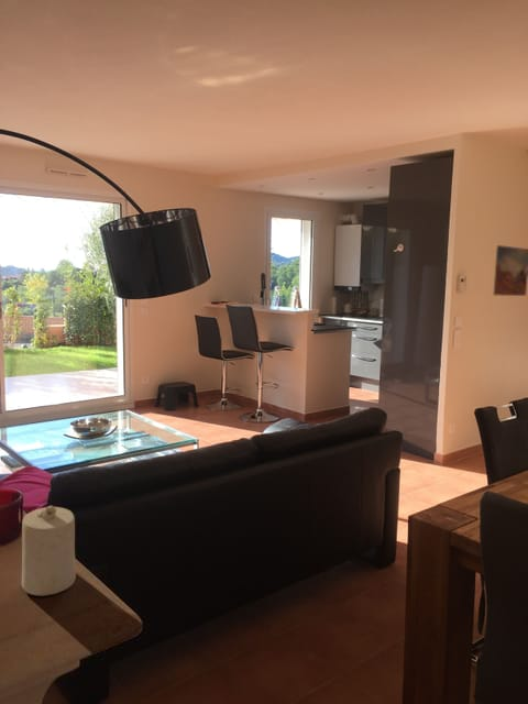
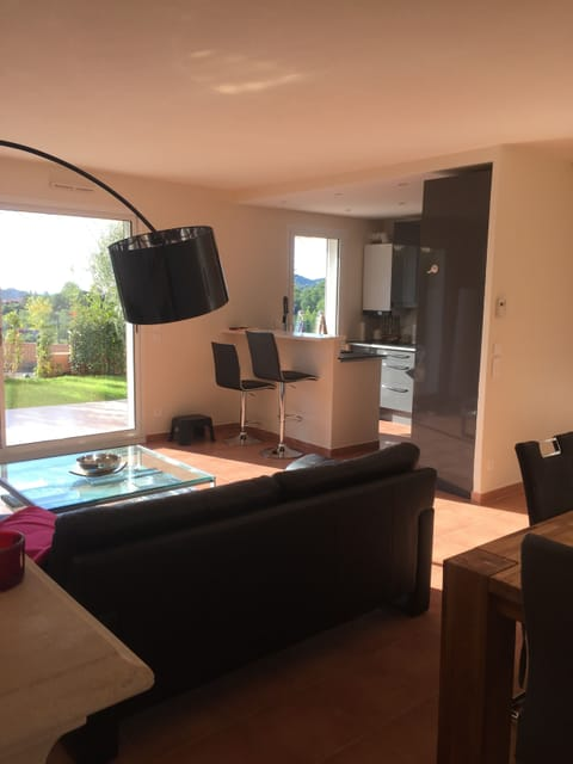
- wall art (512, 271)
- candle (47, 542)
